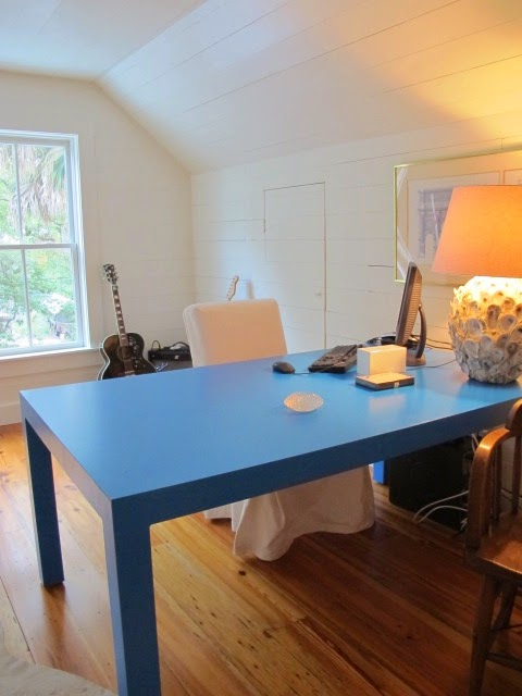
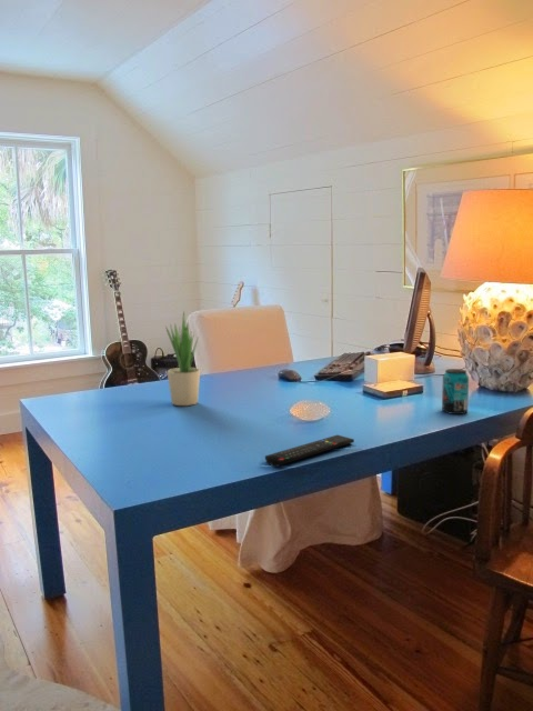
+ potted plant (182, 357)
+ beverage can (455, 391)
+ remote control (310, 450)
